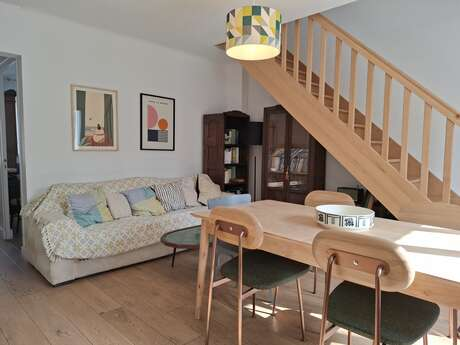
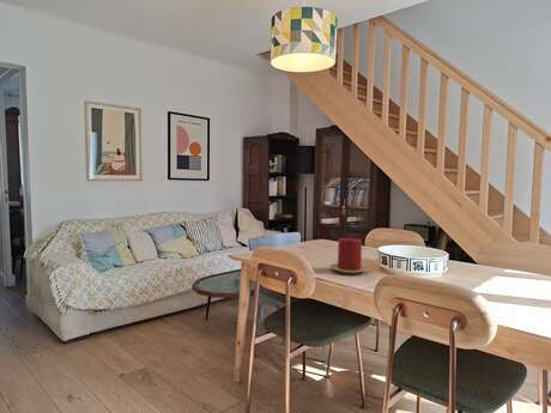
+ candle (349, 254)
